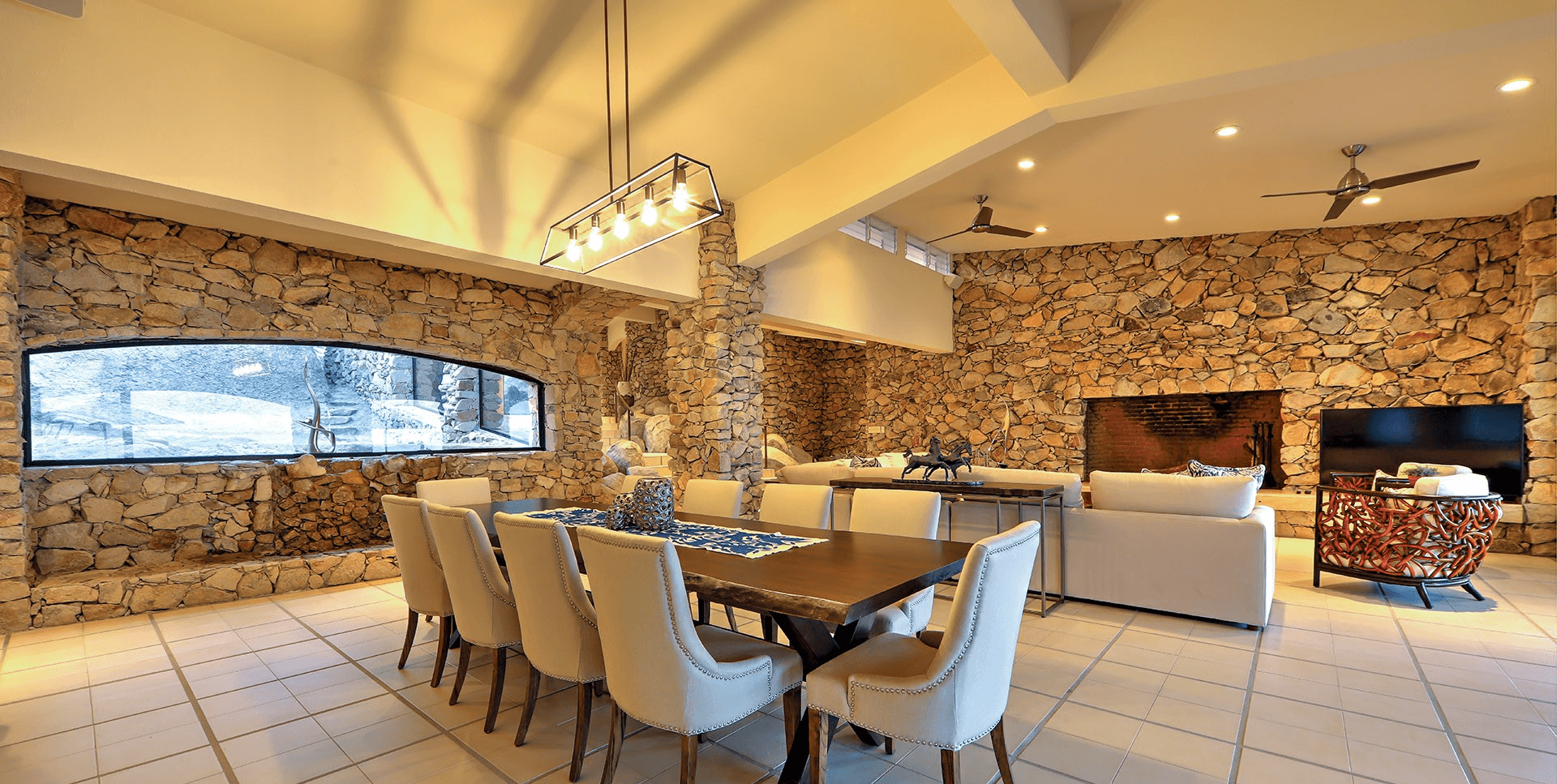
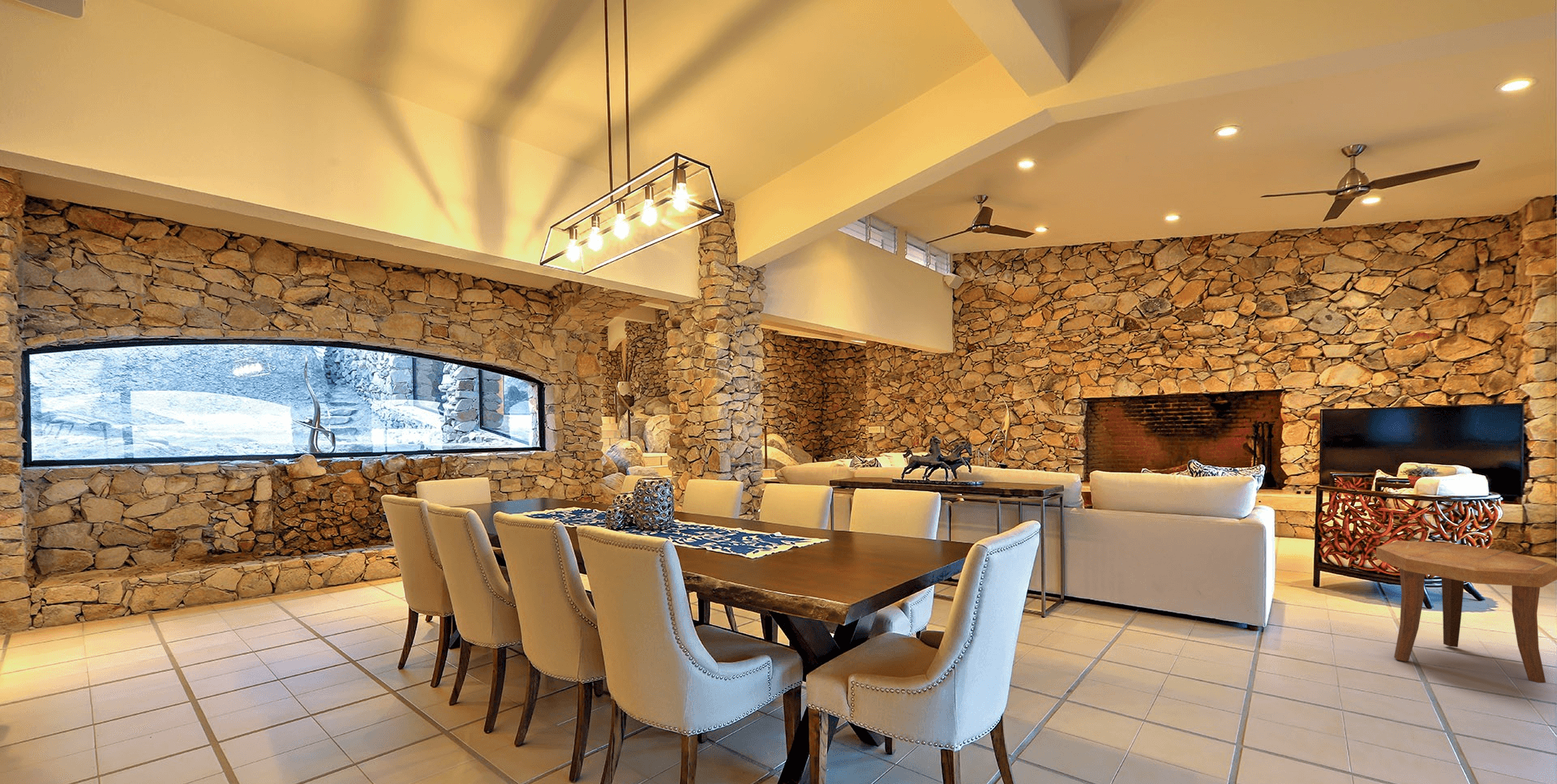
+ side table (1461, 608)
